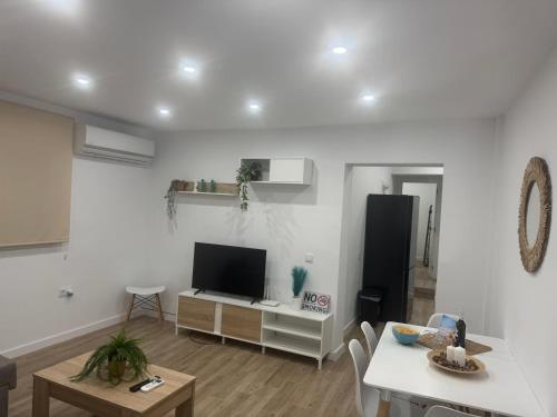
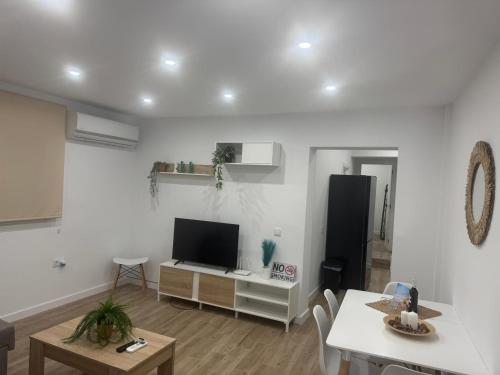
- cereal bowl (404, 336)
